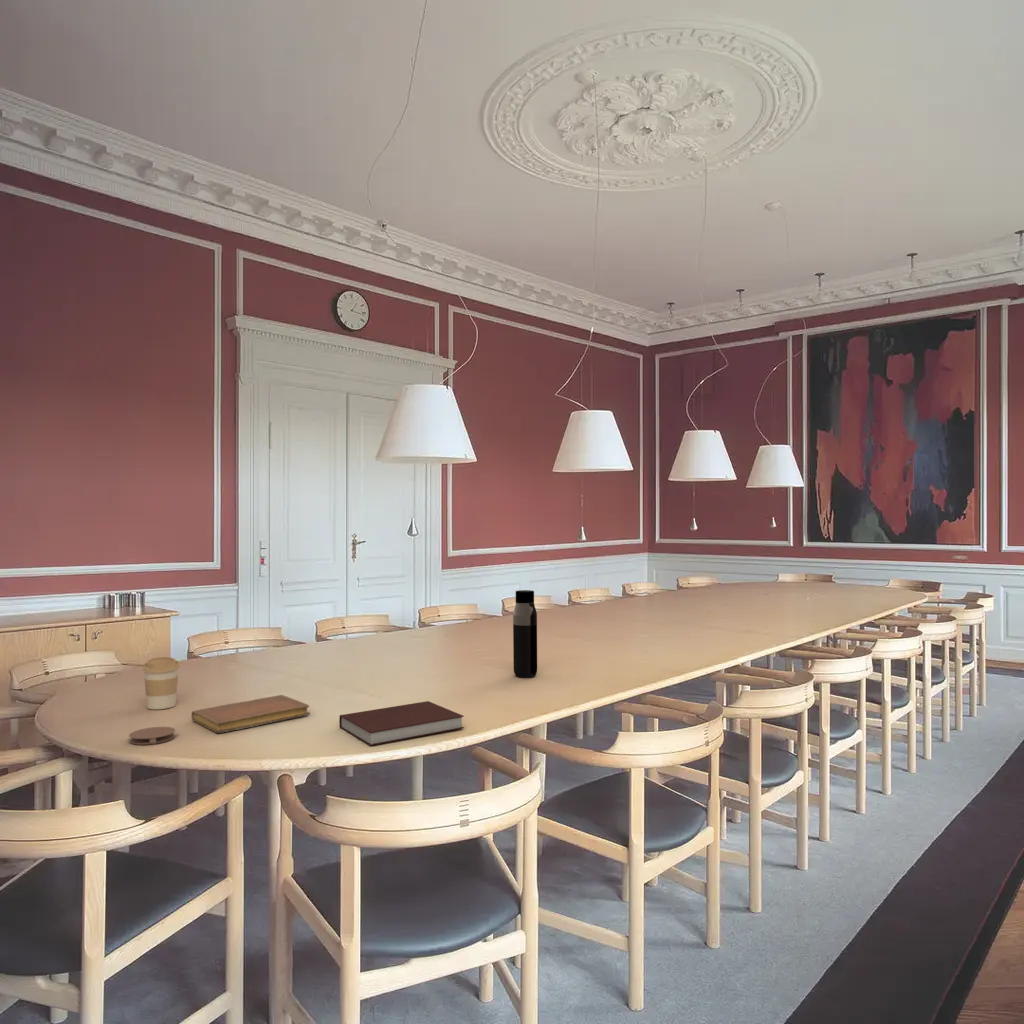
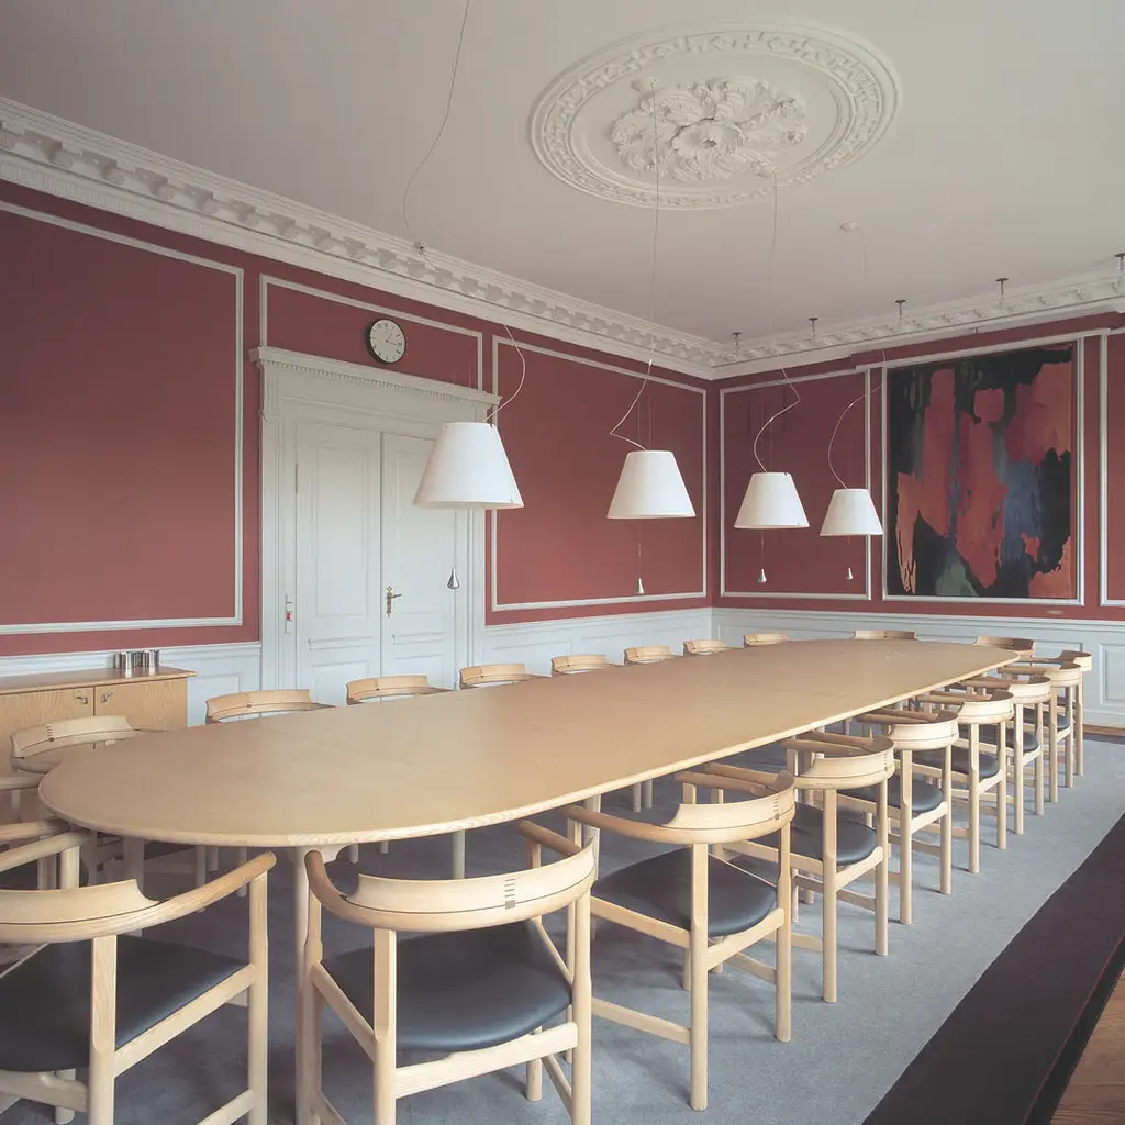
- coaster (152, 735)
- water bottle (525, 633)
- notebook (251, 712)
- notebook (401, 721)
- coffee cup (161, 682)
